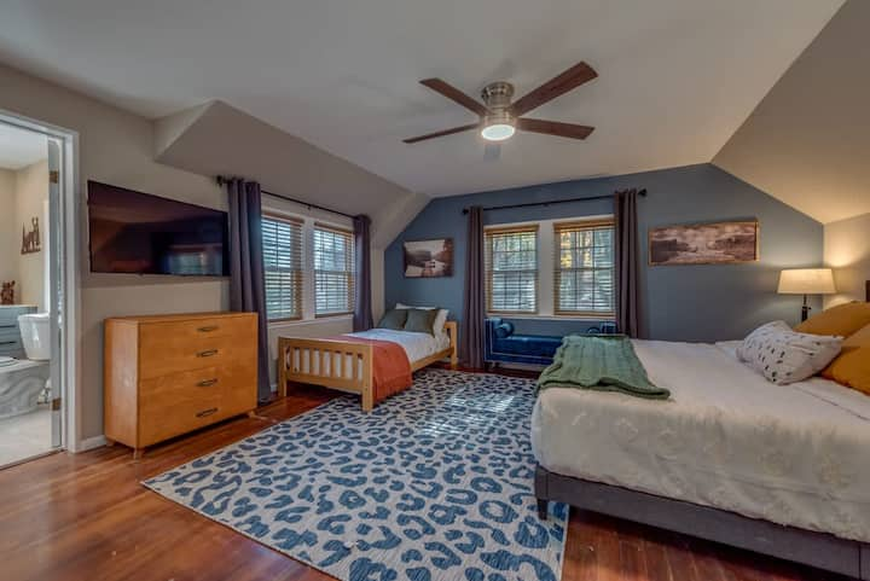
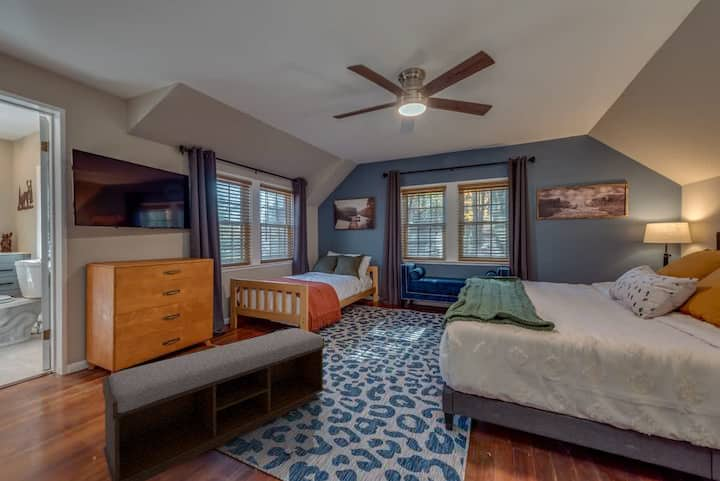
+ bench (232, 386)
